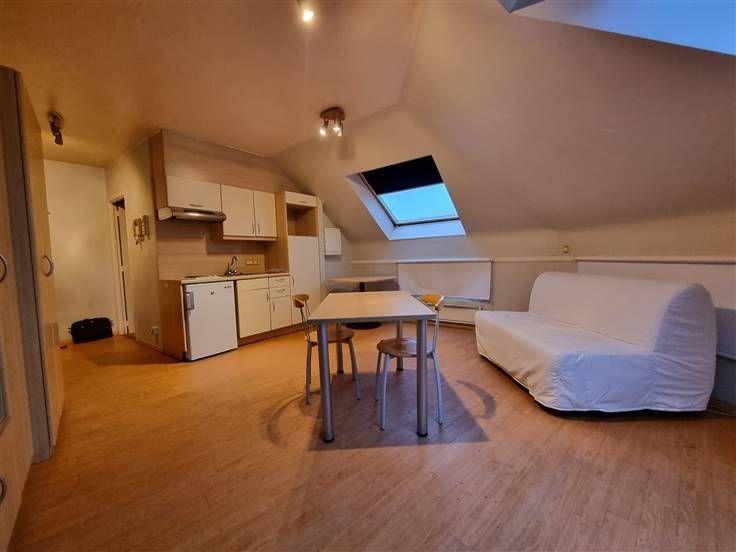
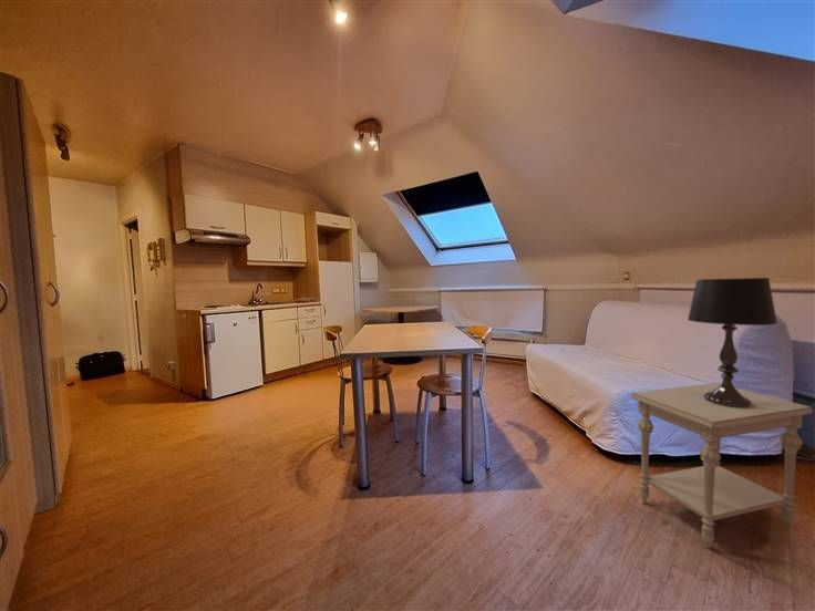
+ table lamp (729, 340)
+ side table (713, 457)
